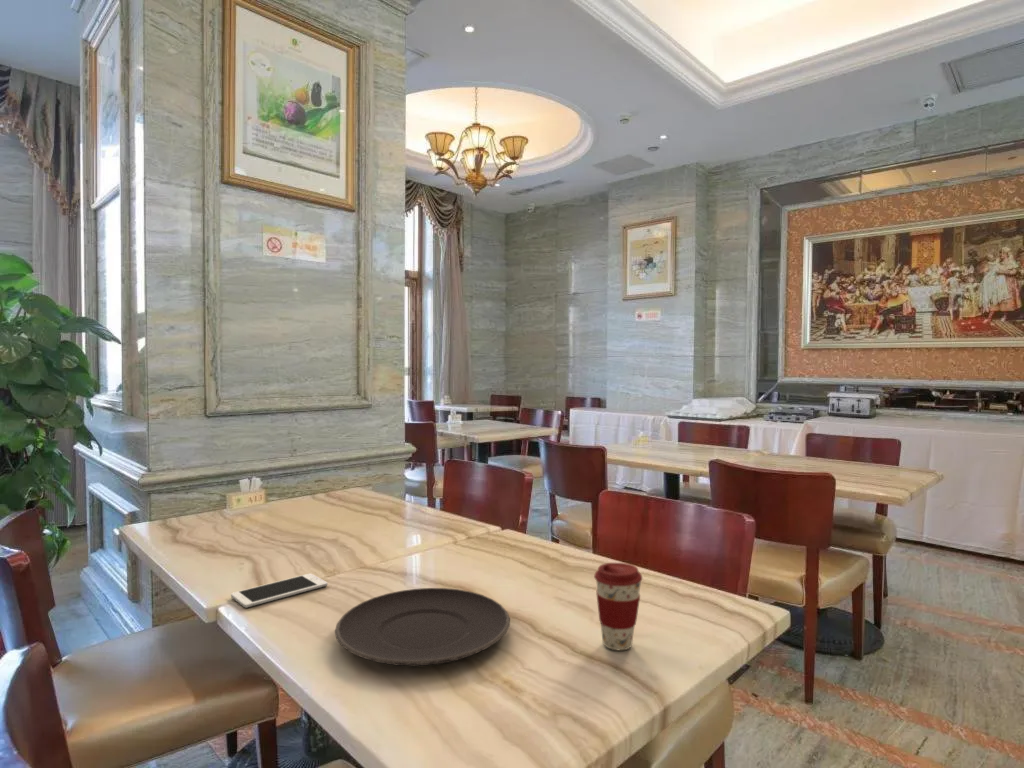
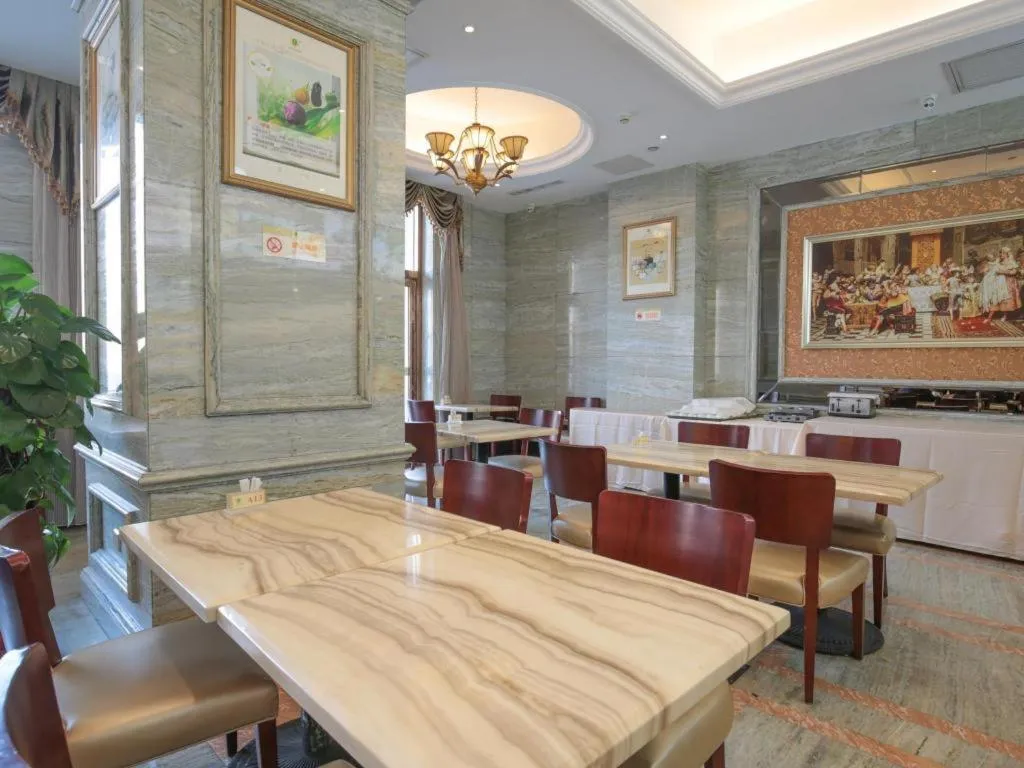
- plate (424, 625)
- cell phone (280, 589)
- coffee cup (617, 605)
